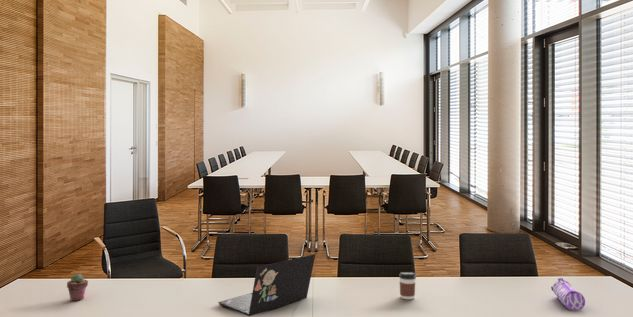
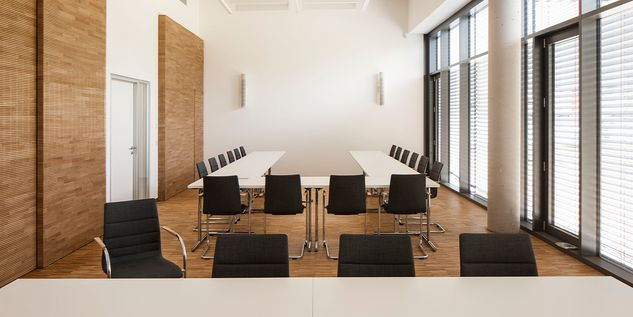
- potted succulent (77, 286)
- pencil case (568, 293)
- coffee cup (407, 284)
- laptop (267, 278)
